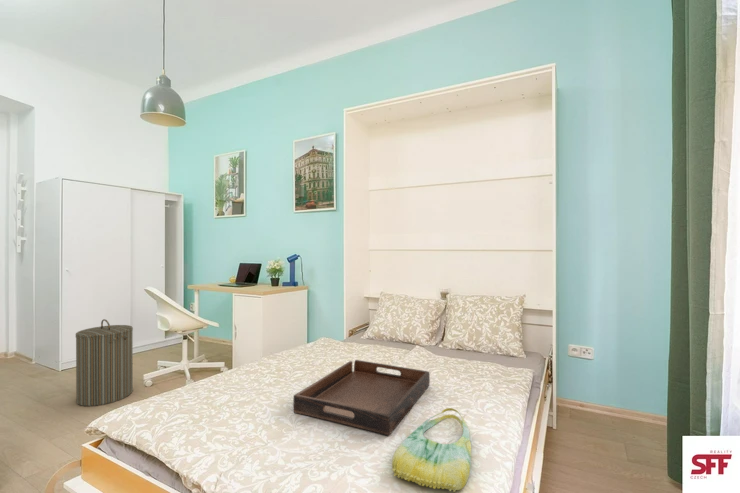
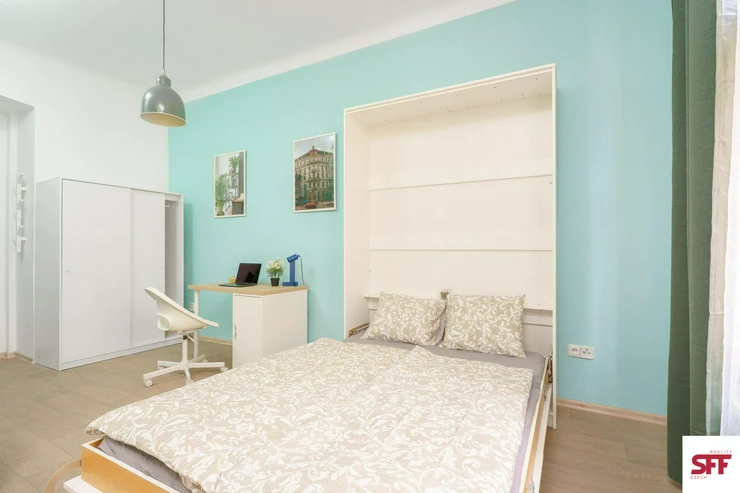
- laundry hamper (105, 357)
- serving tray (367, 389)
- tote bag (439, 443)
